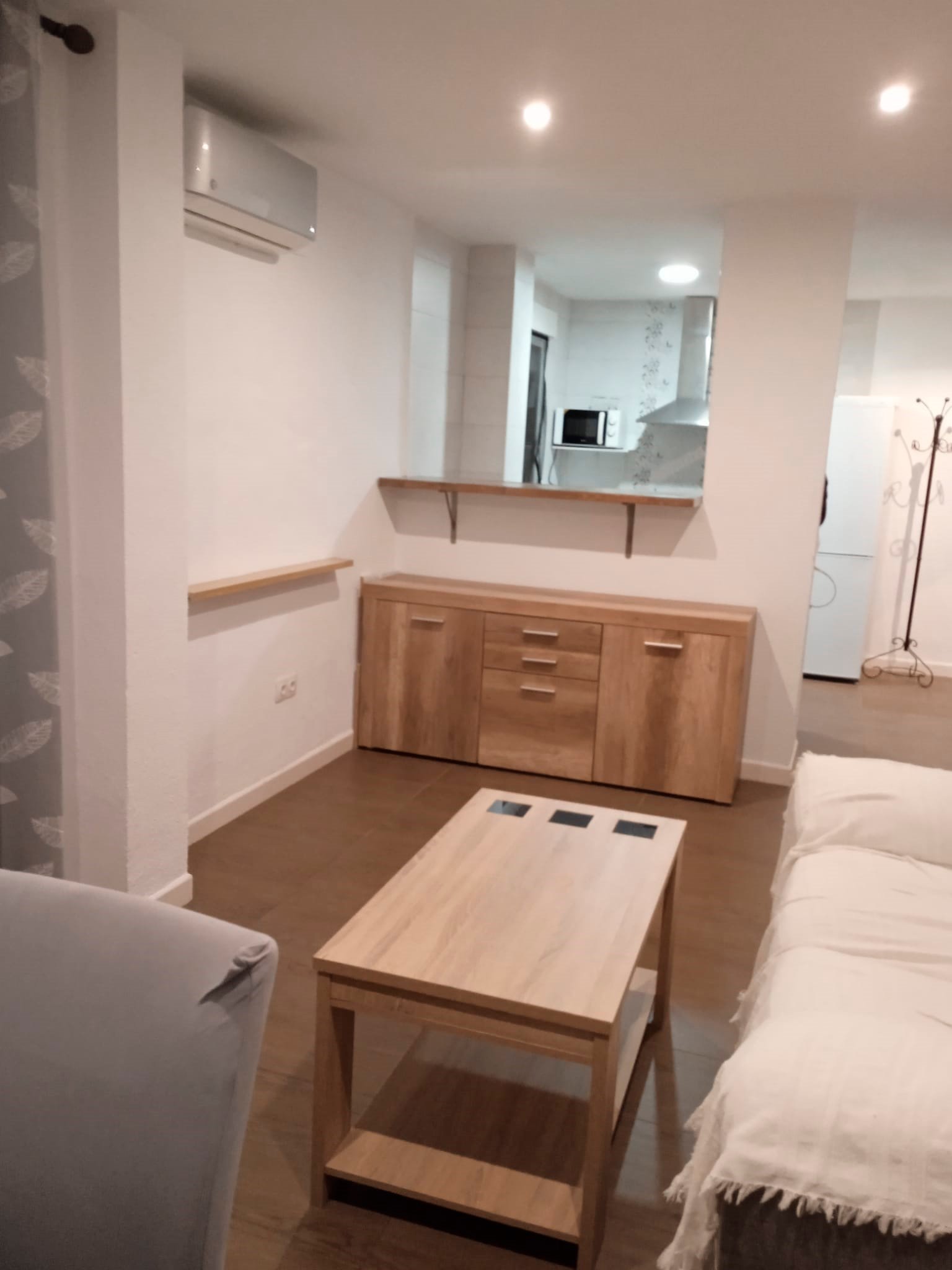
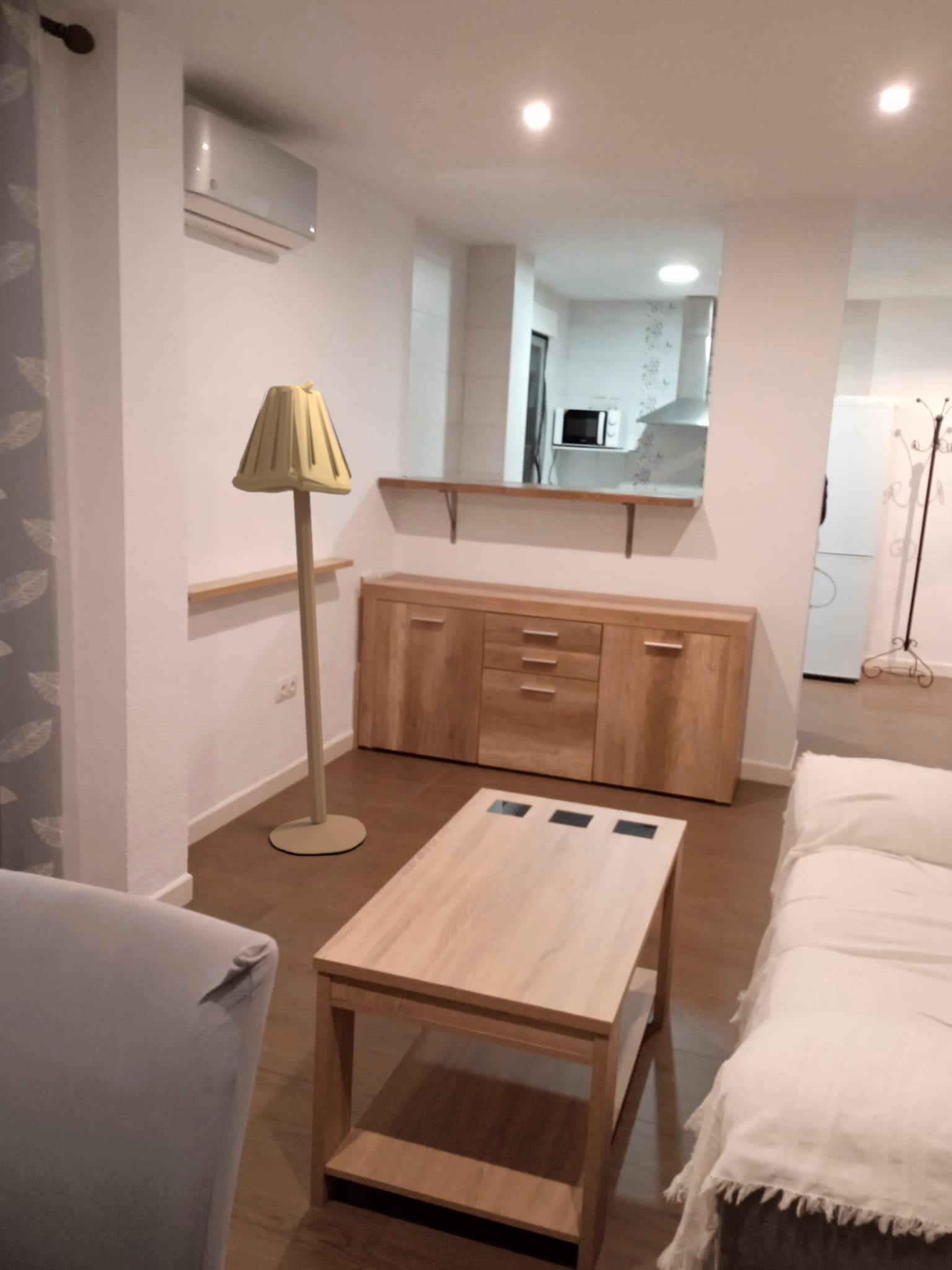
+ floor lamp (301, 616)
